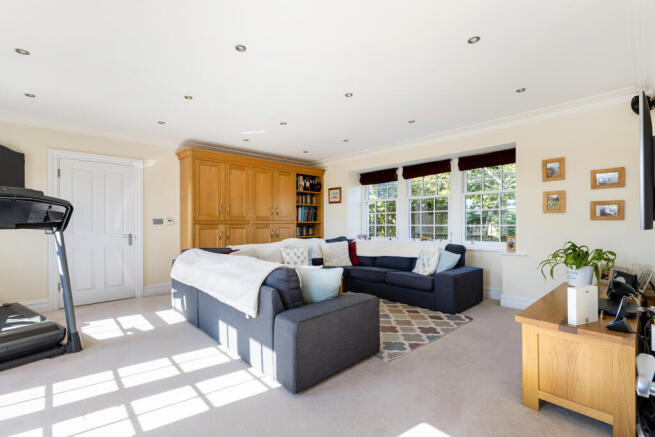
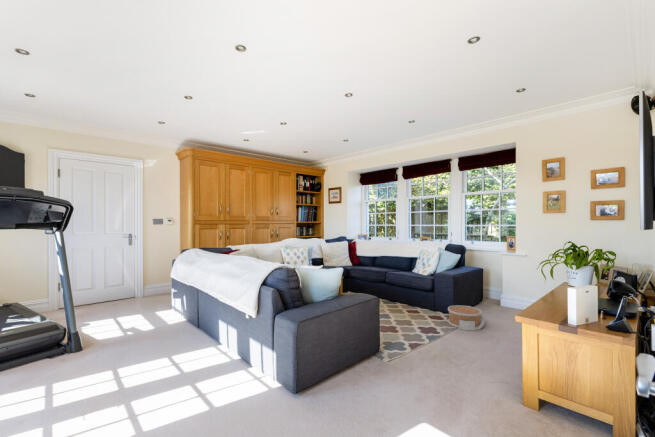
+ basket (465, 317)
